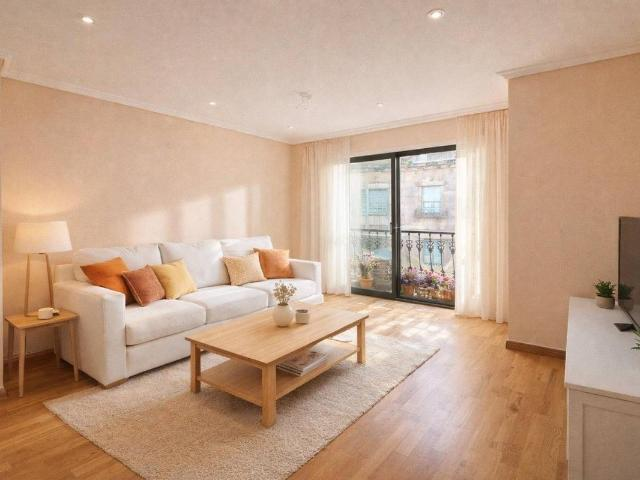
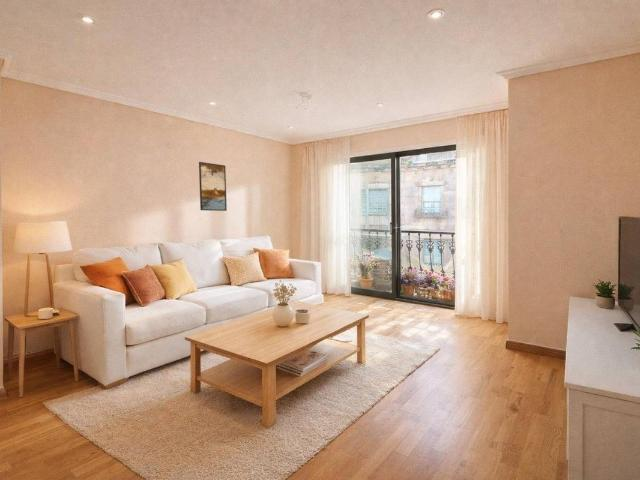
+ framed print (213, 187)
